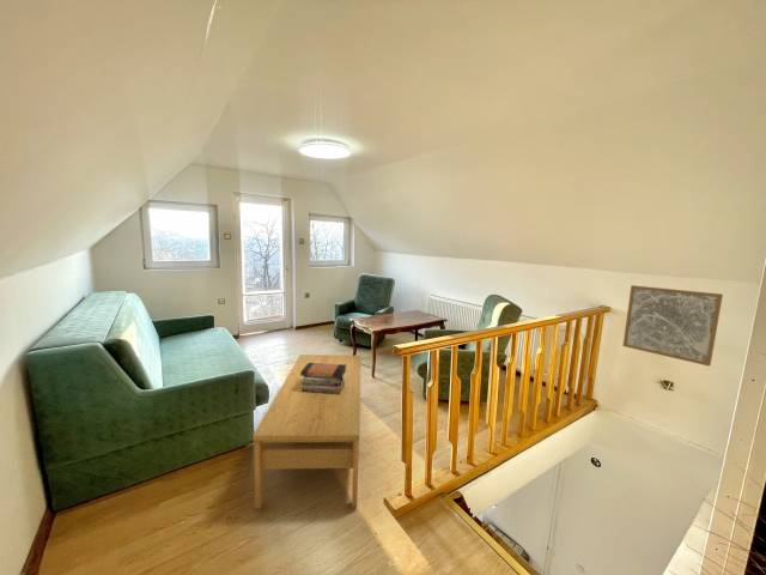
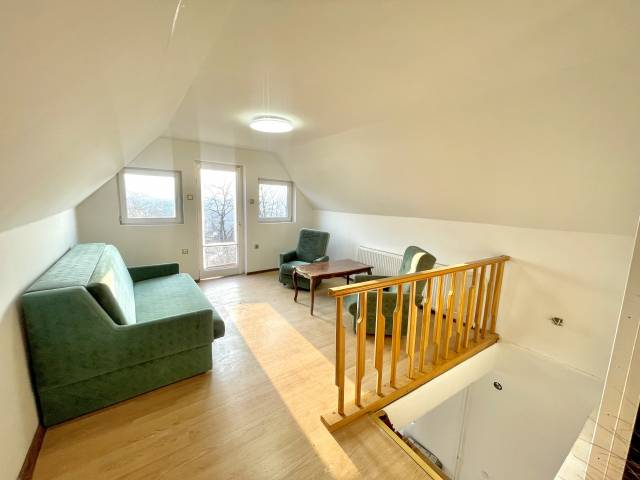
- coffee table (321, 411)
- book stack (323, 377)
- wall art (668, 322)
